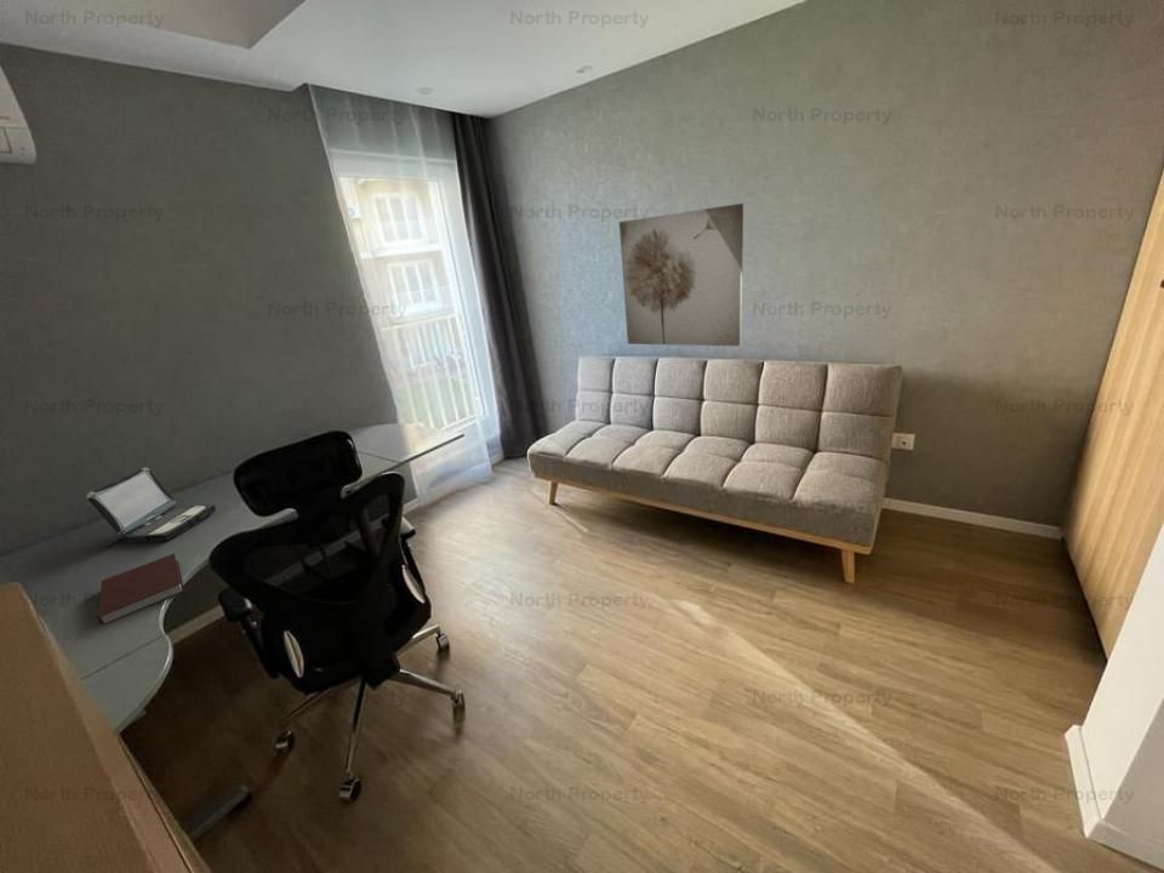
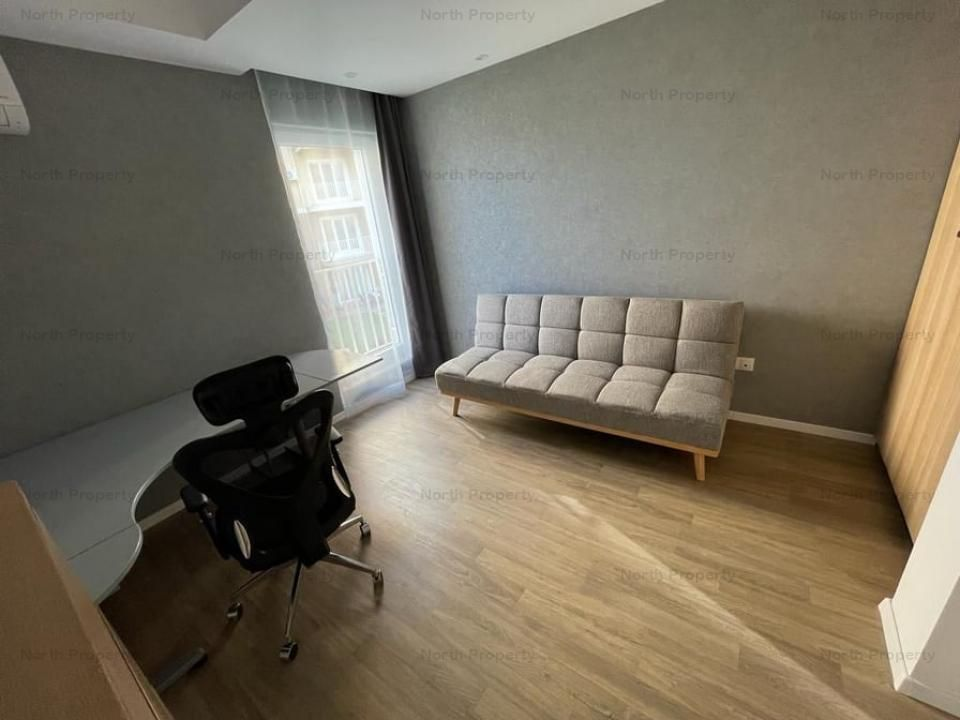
- laptop (153, 503)
- notebook (141, 586)
- wall art (678, 281)
